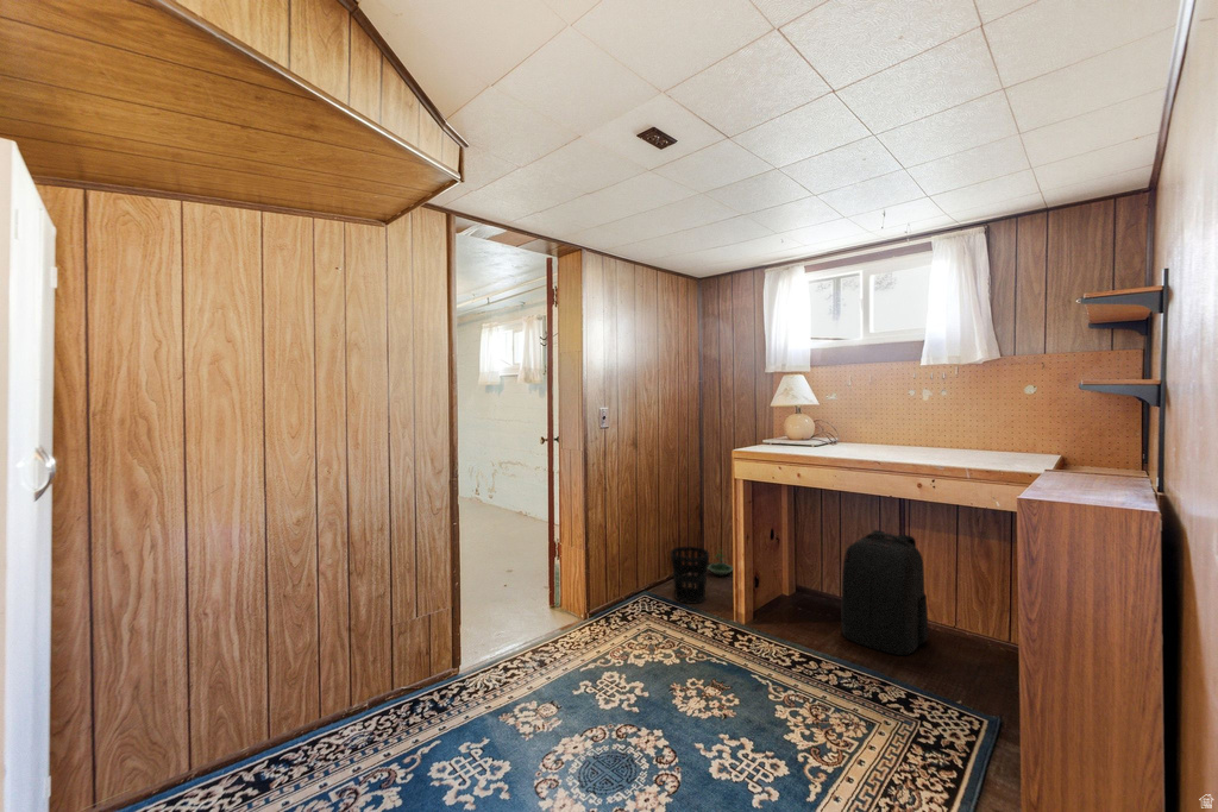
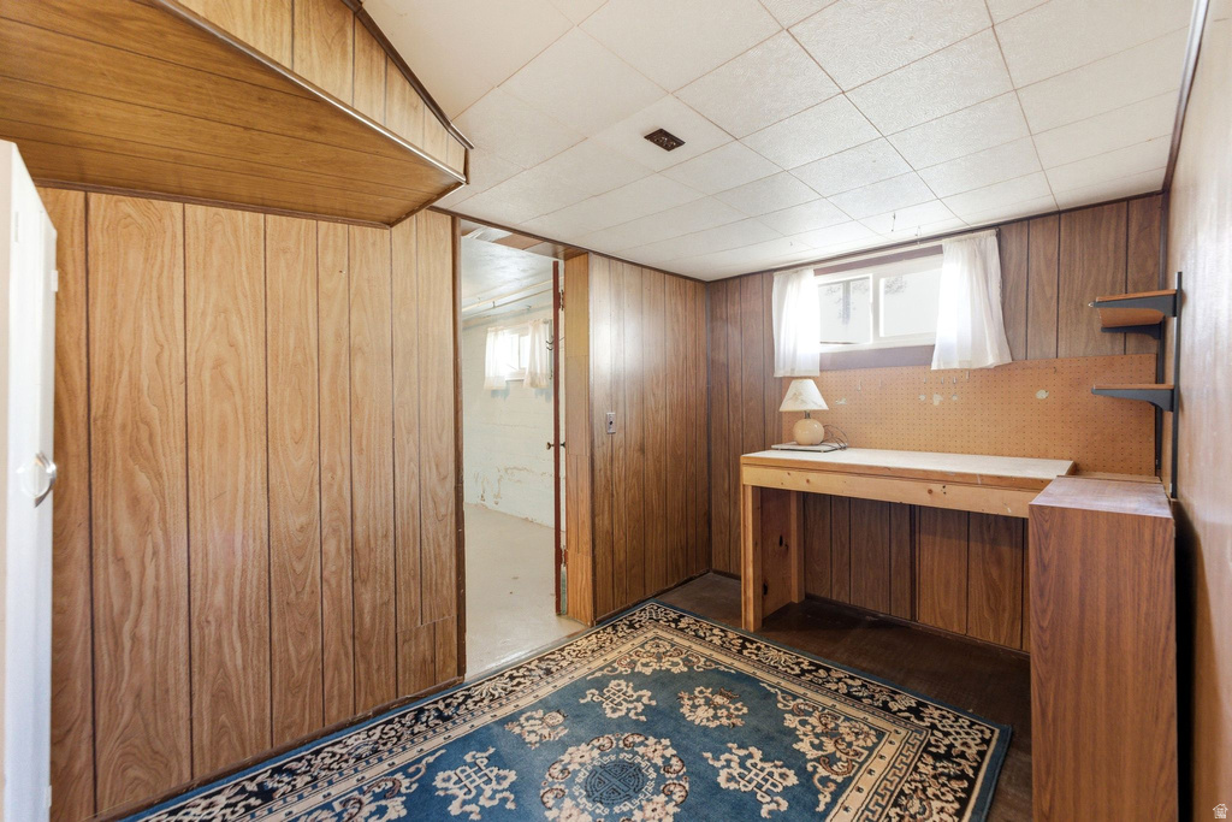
- terrarium (720, 554)
- backpack (885, 584)
- wastebasket (689, 575)
